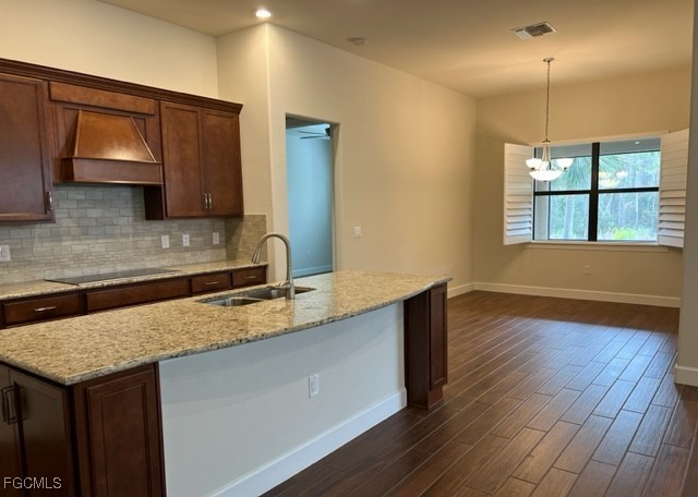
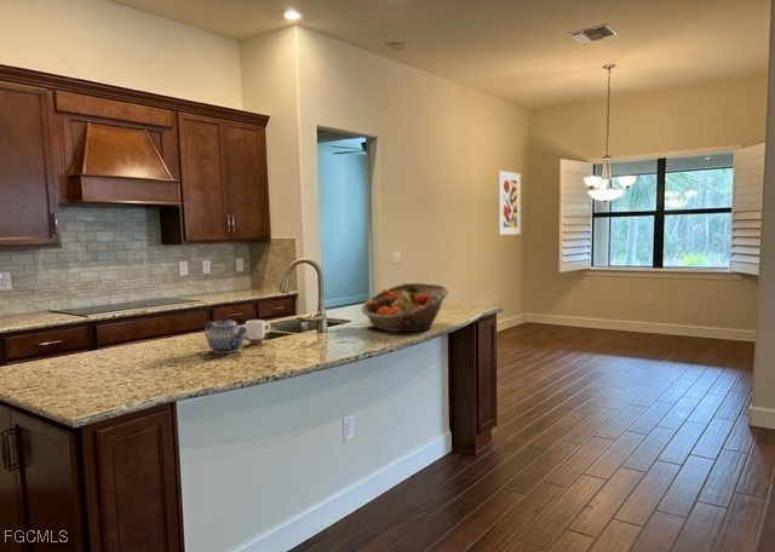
+ fruit basket (404, 306)
+ mug (259, 332)
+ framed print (509, 203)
+ teapot (224, 333)
